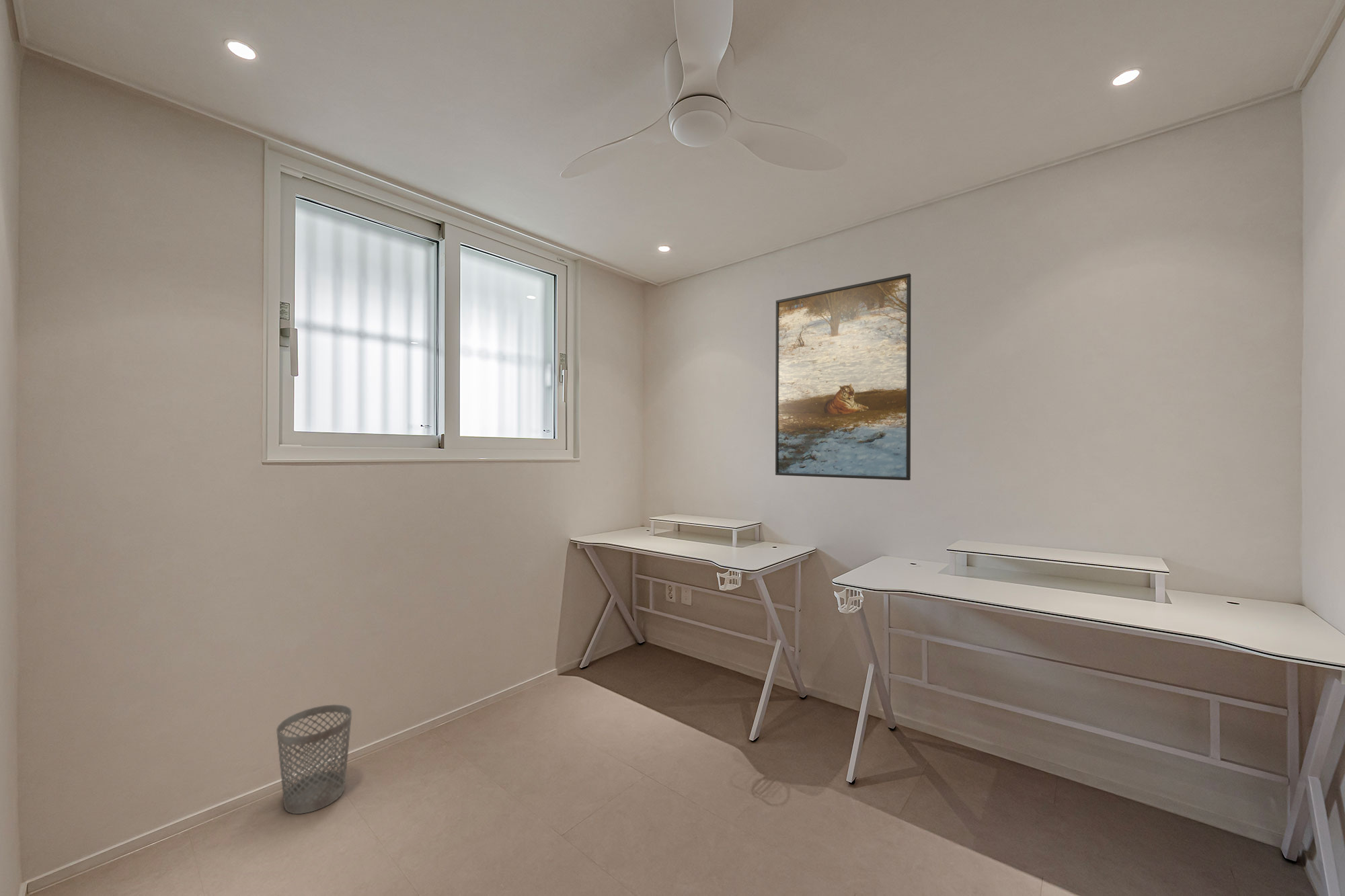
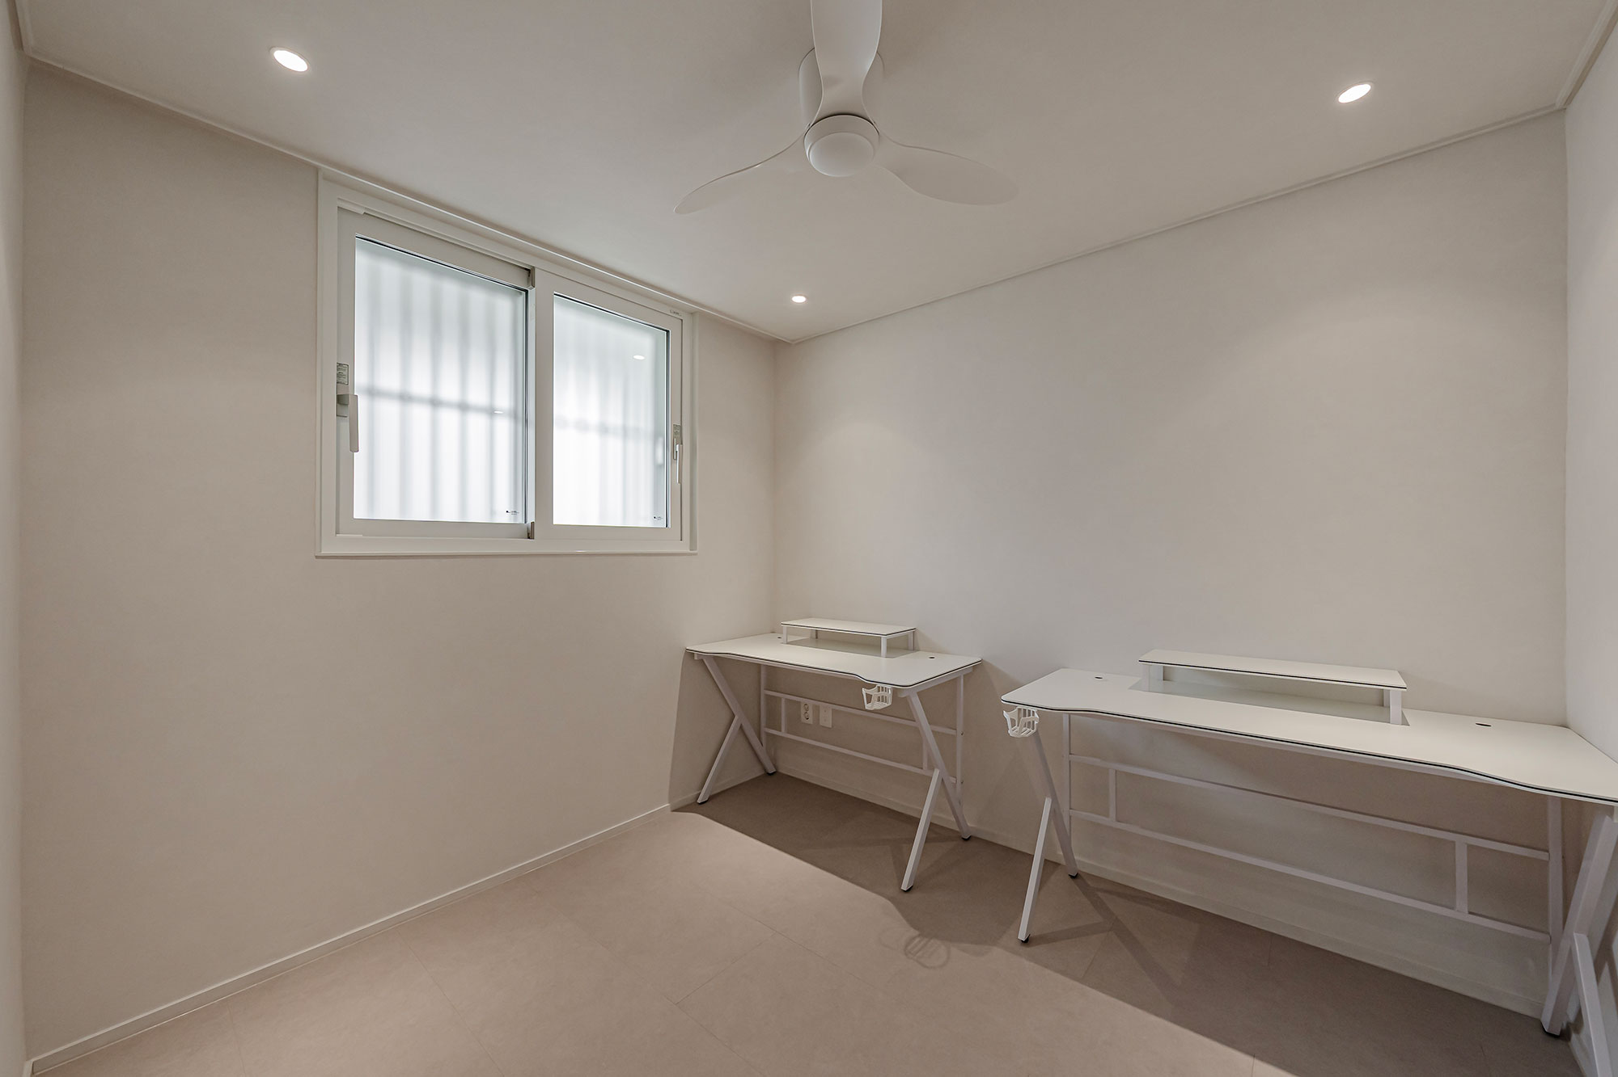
- wastebasket (315, 758)
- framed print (837, 382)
